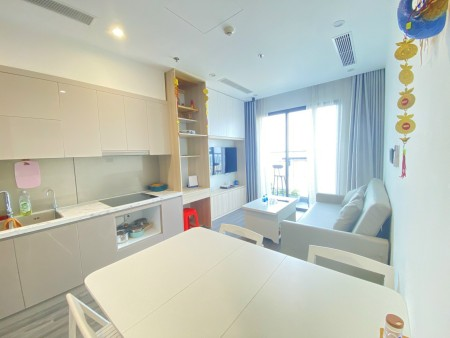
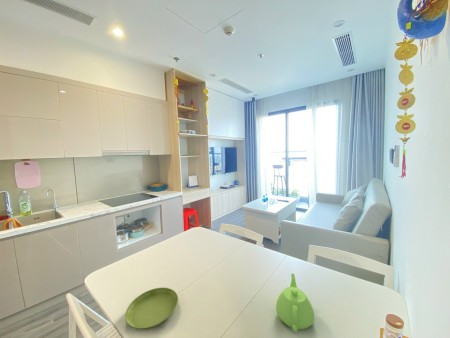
+ teapot (294, 301)
+ saucer (153, 308)
